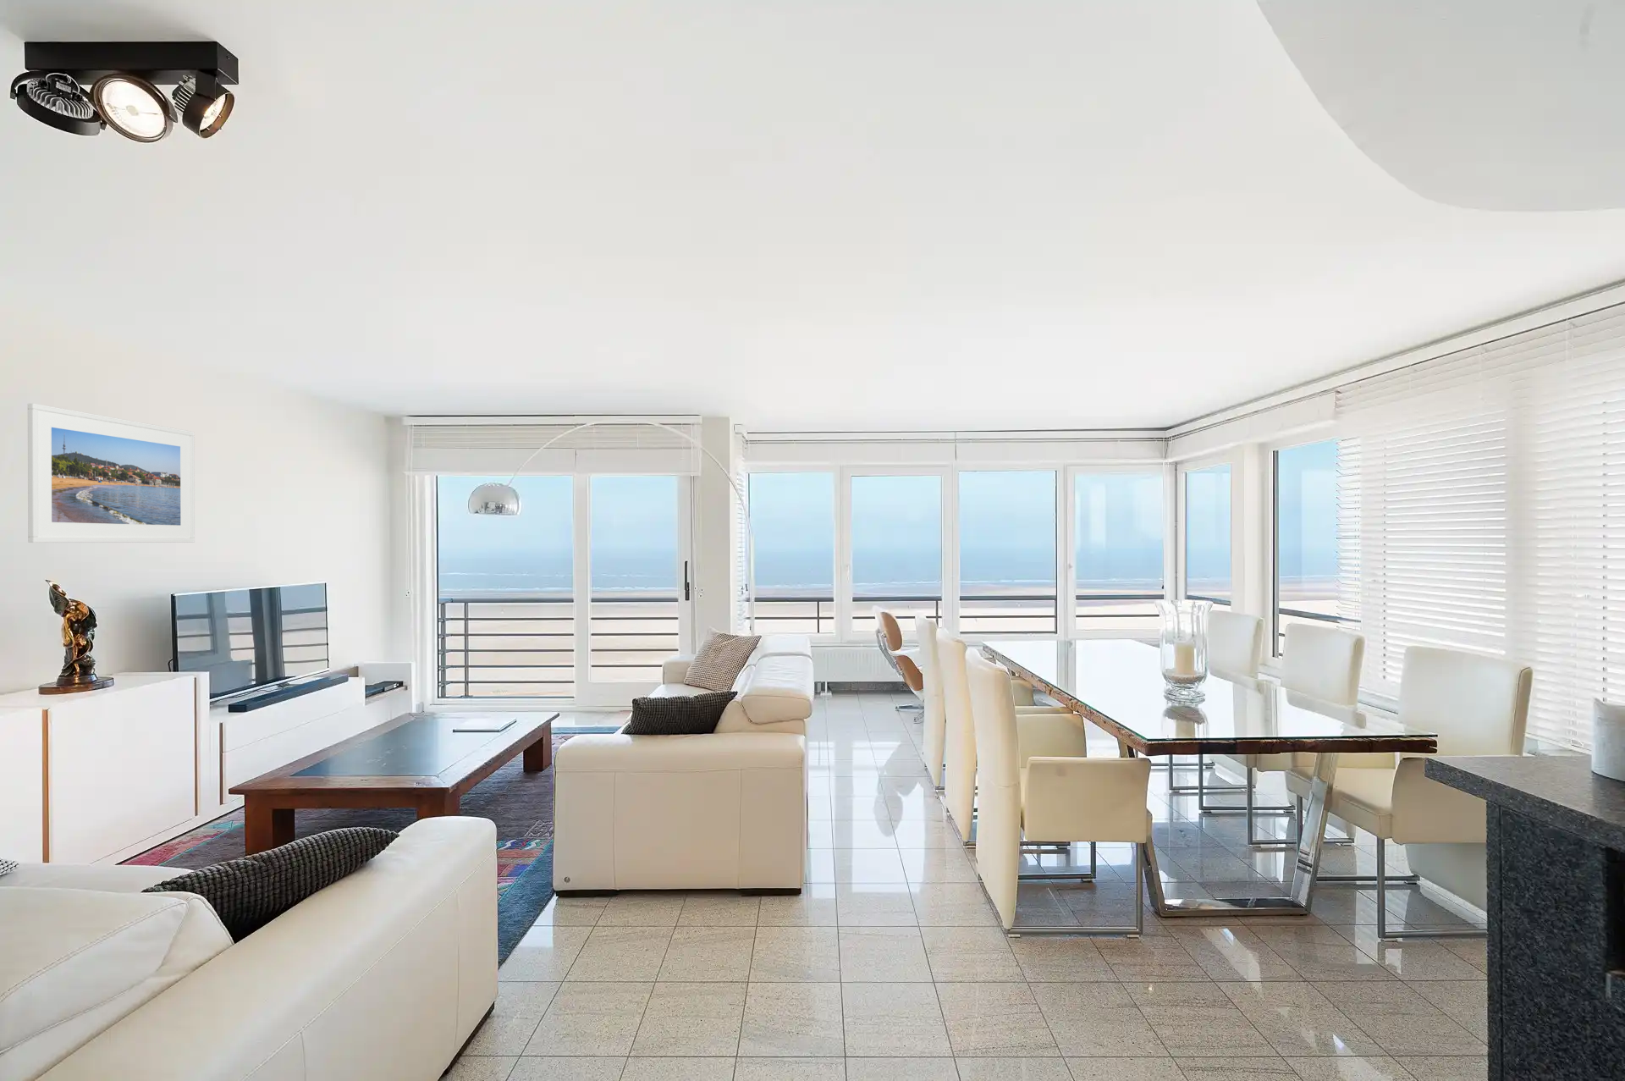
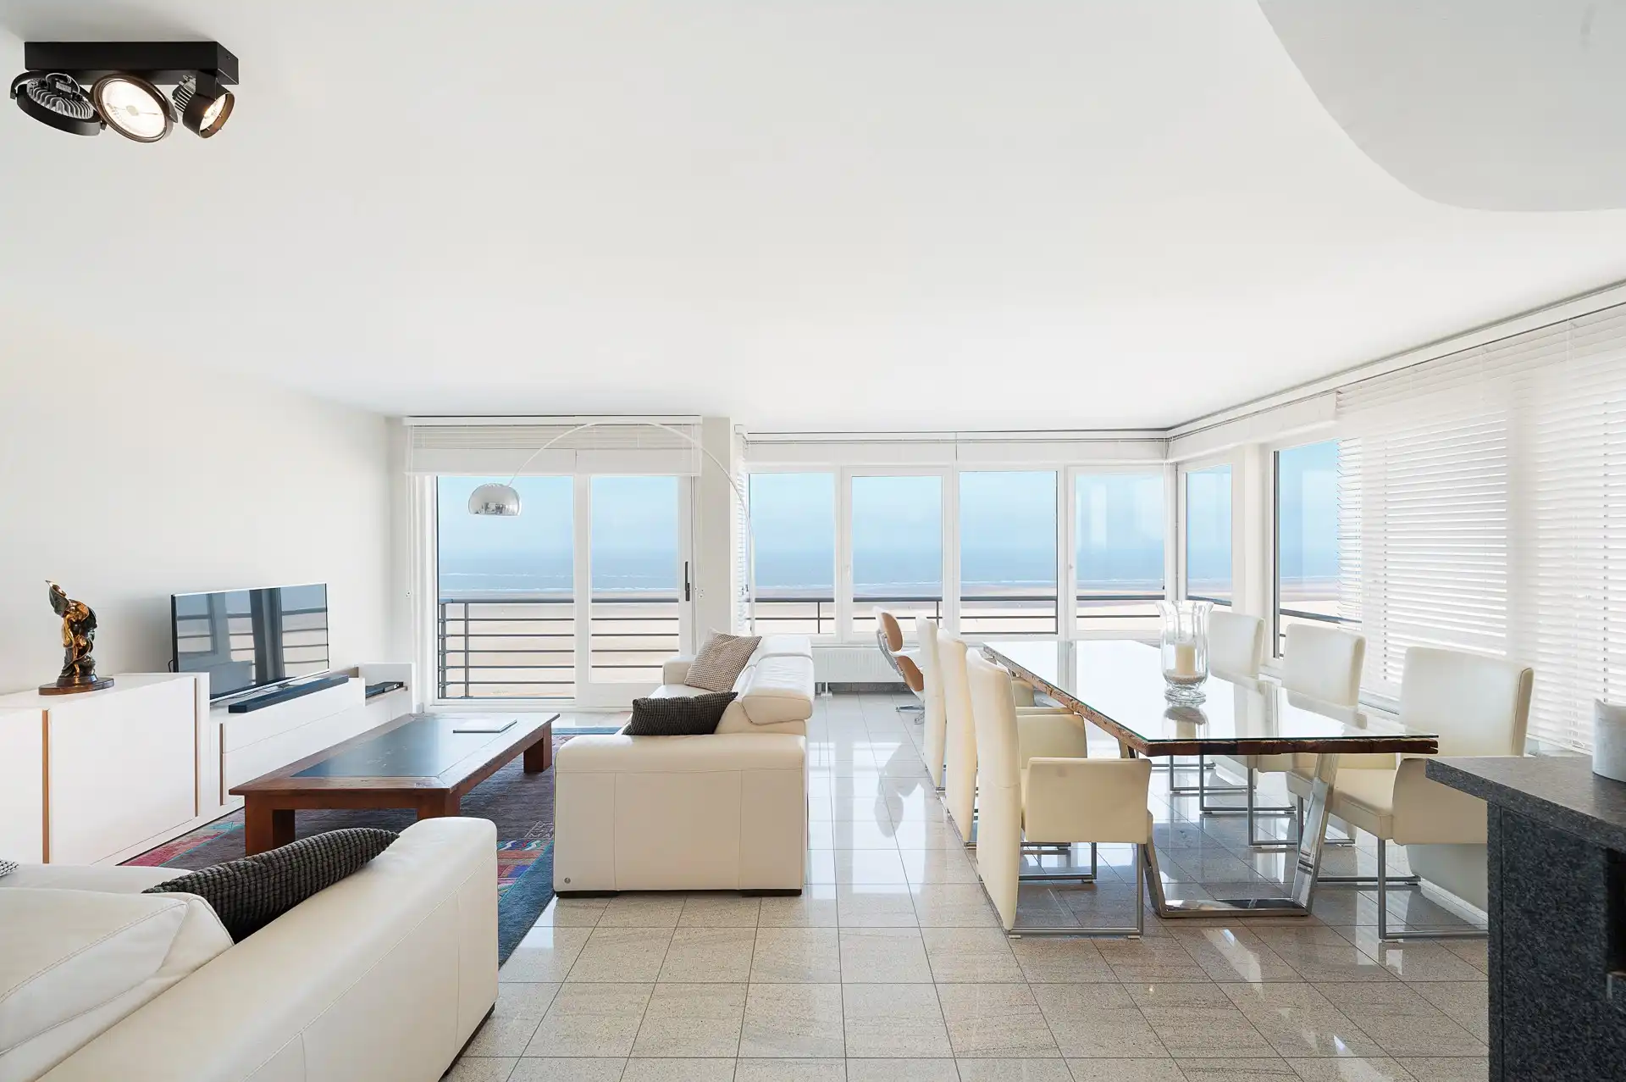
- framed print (121, 481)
